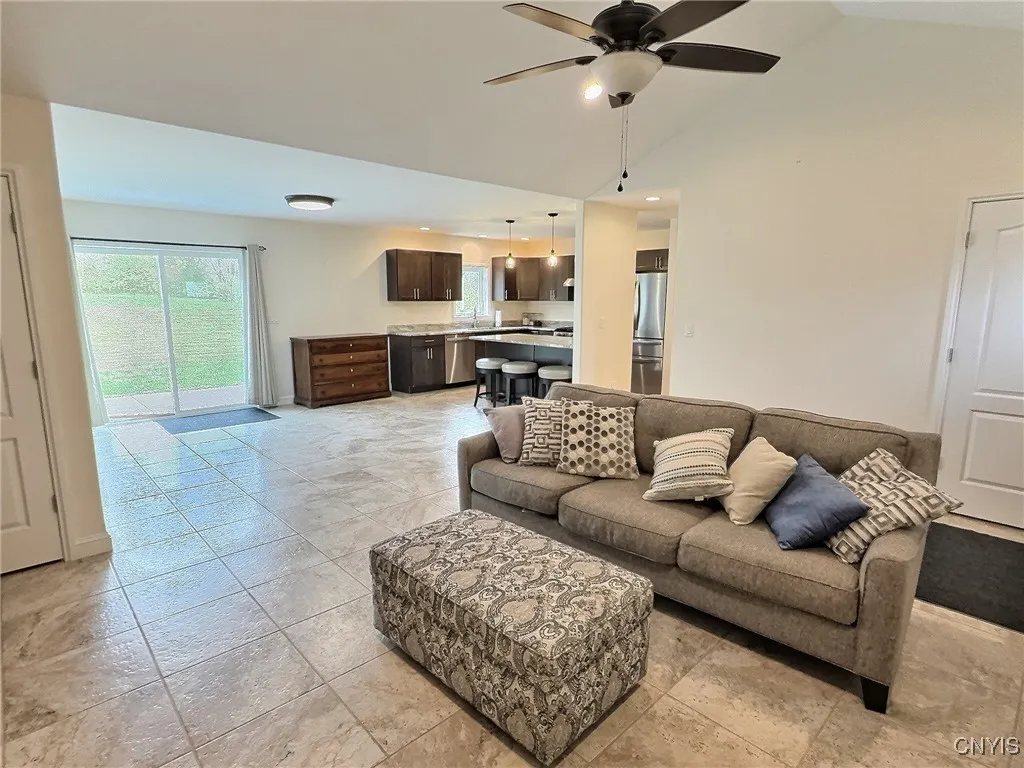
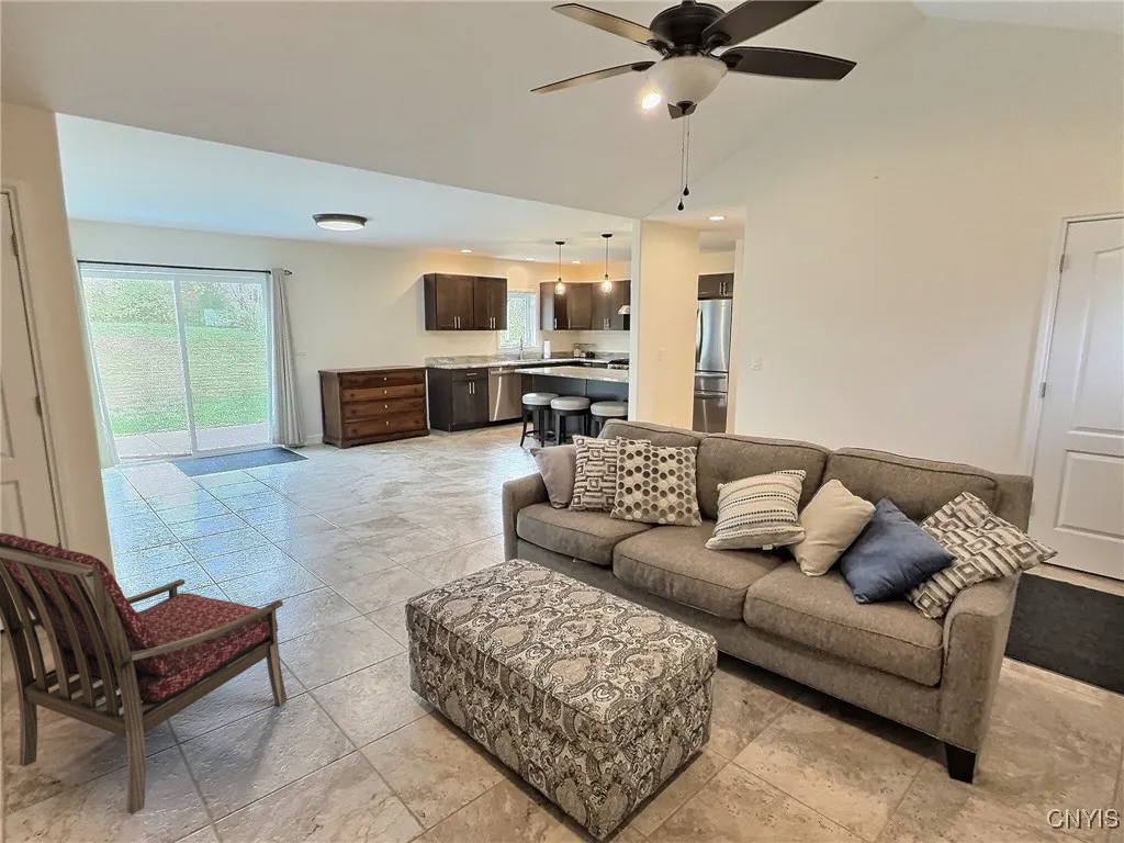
+ armchair (147, 627)
